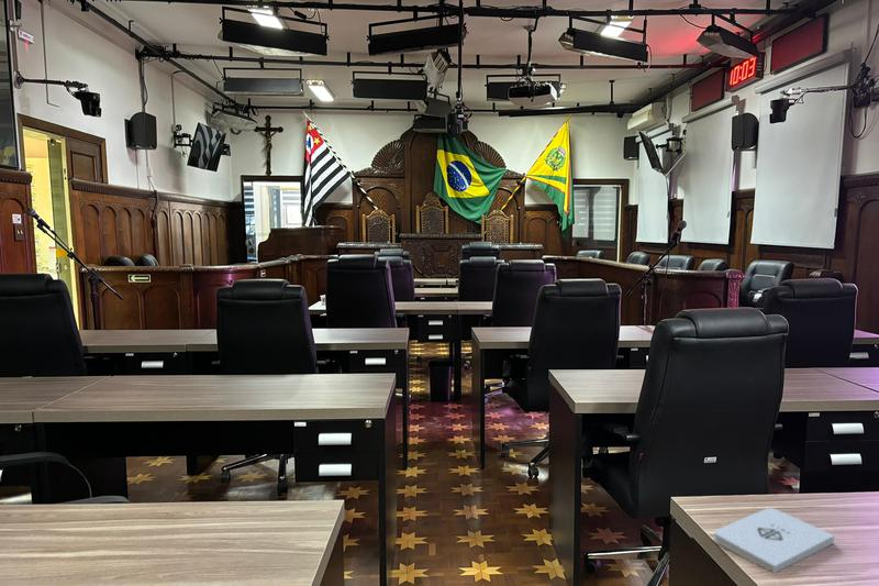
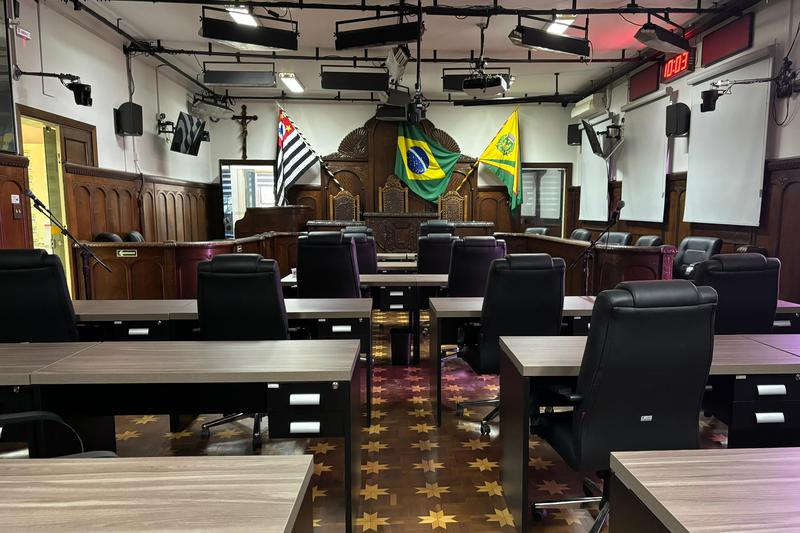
- notepad (771, 537)
